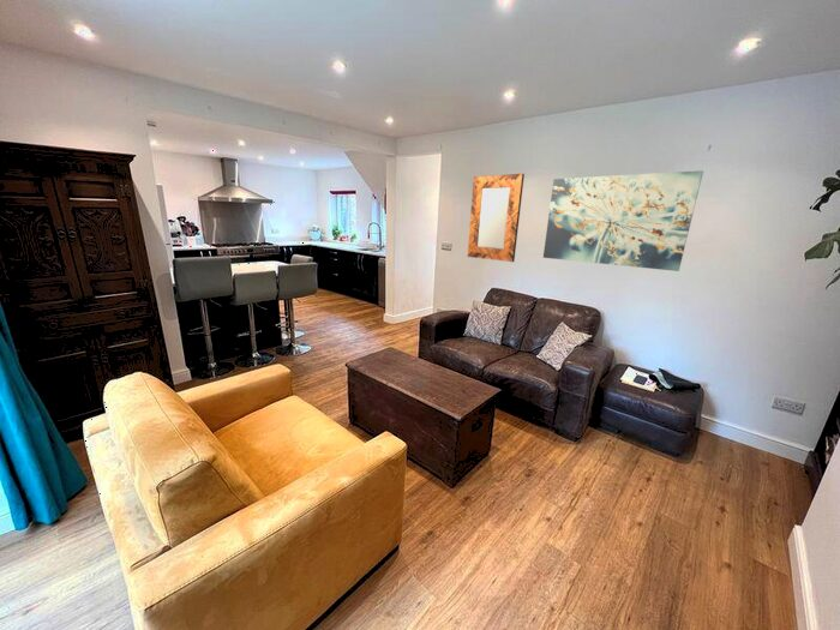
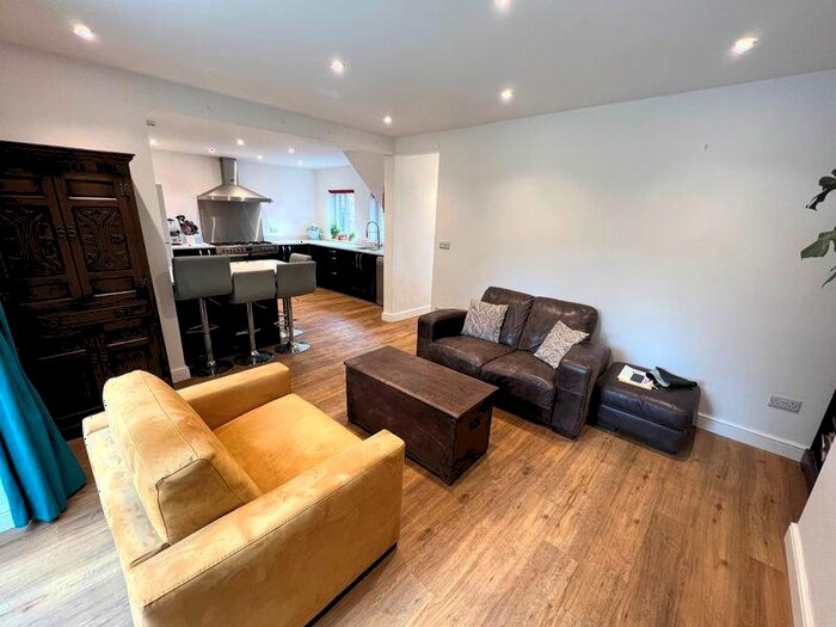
- home mirror (493, 218)
- wall art (611, 221)
